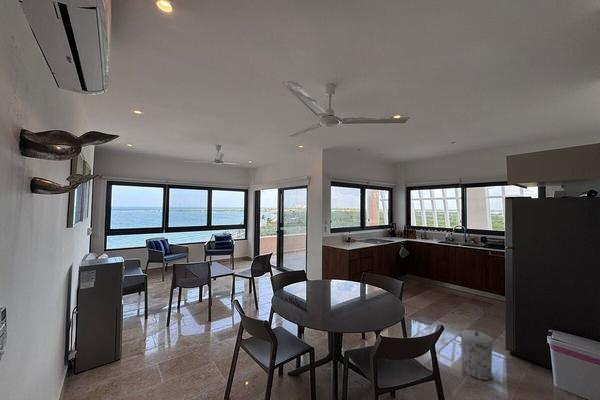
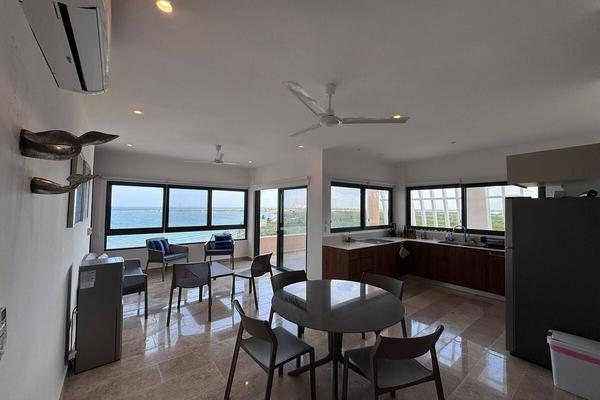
- trash can (477, 352)
